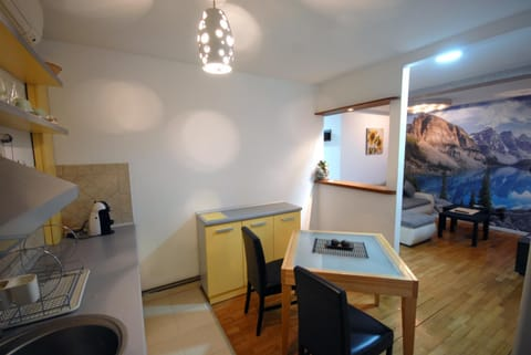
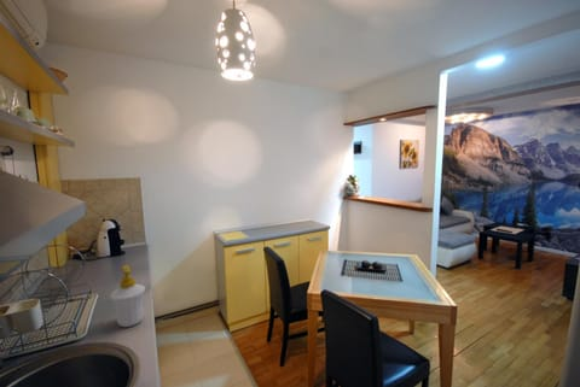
+ soap bottle (128, 294)
